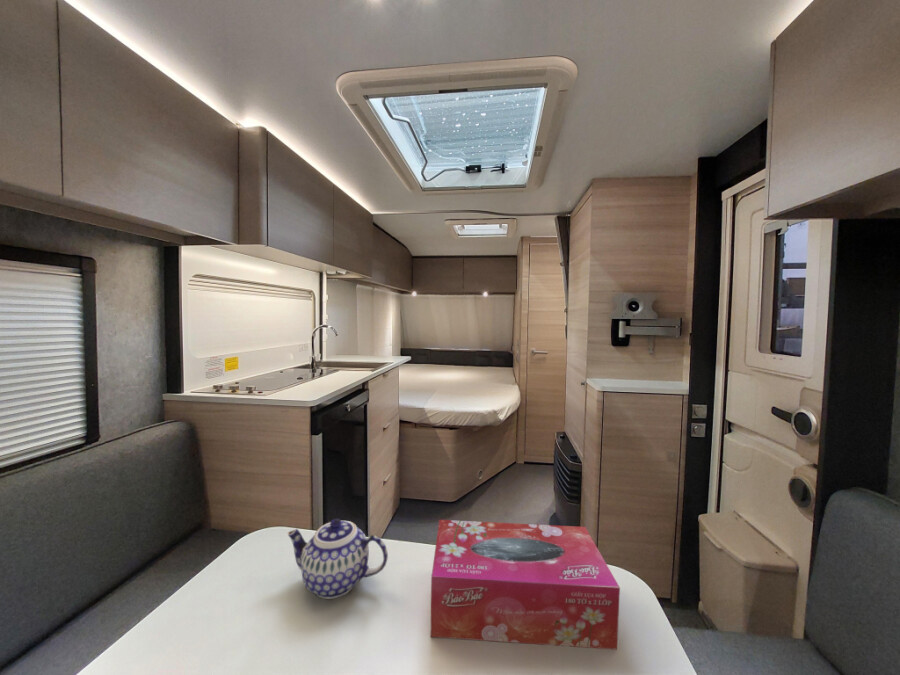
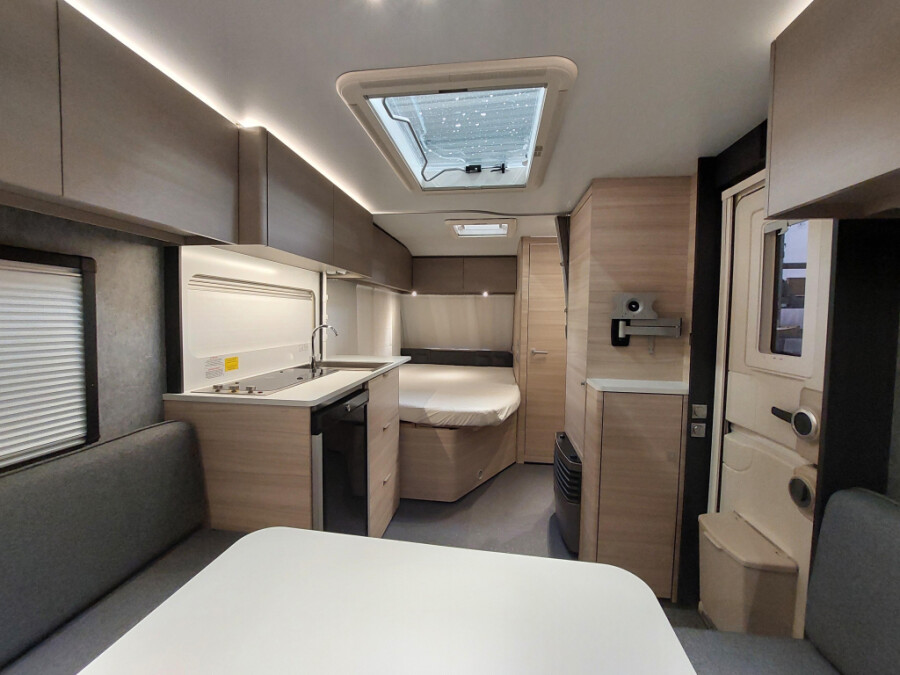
- tissue box (516, 575)
- teapot (336, 551)
